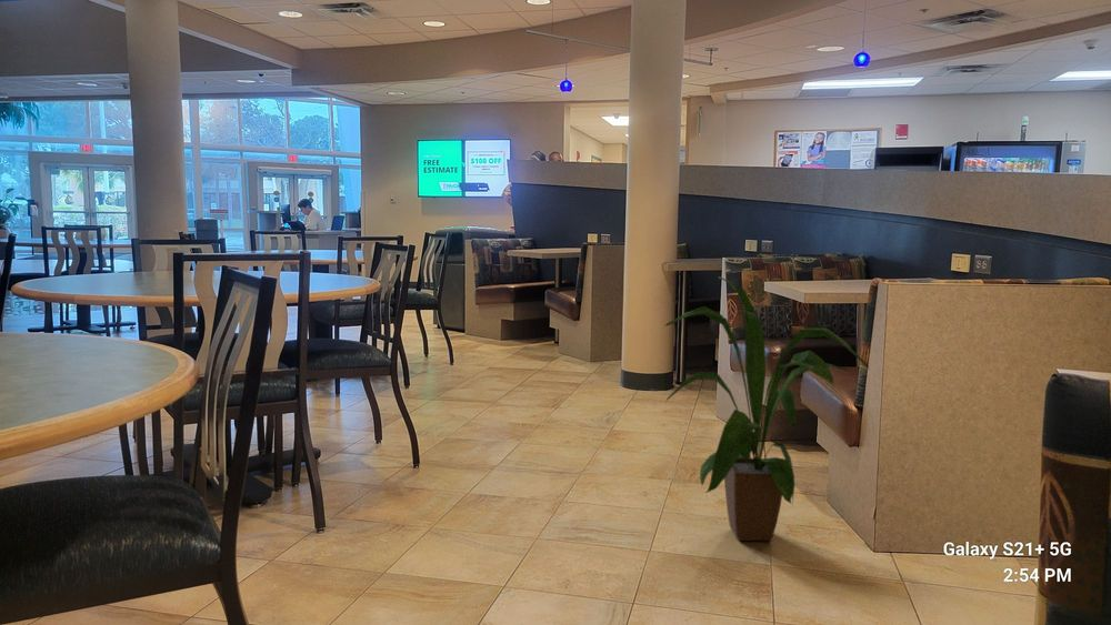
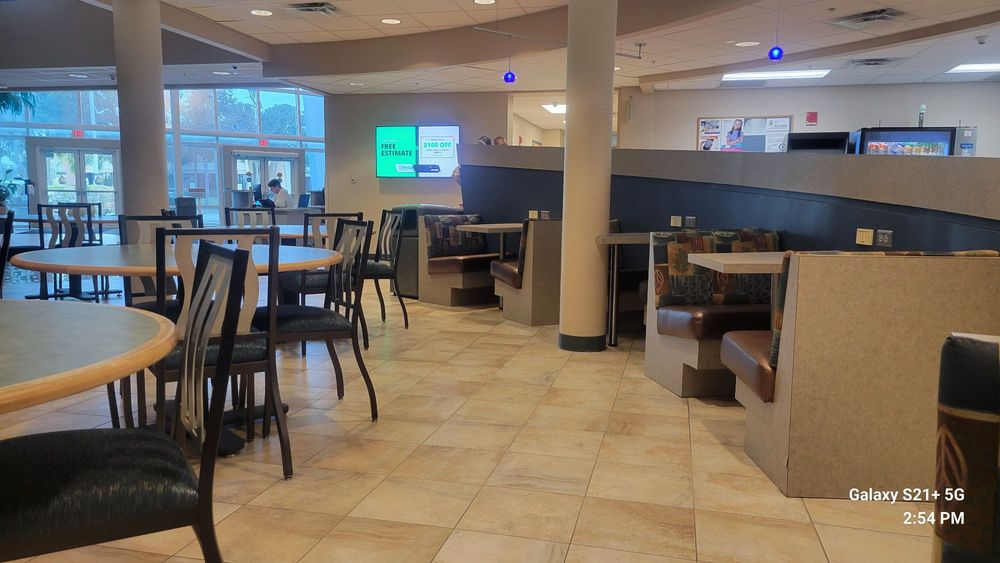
- house plant (759, 415)
